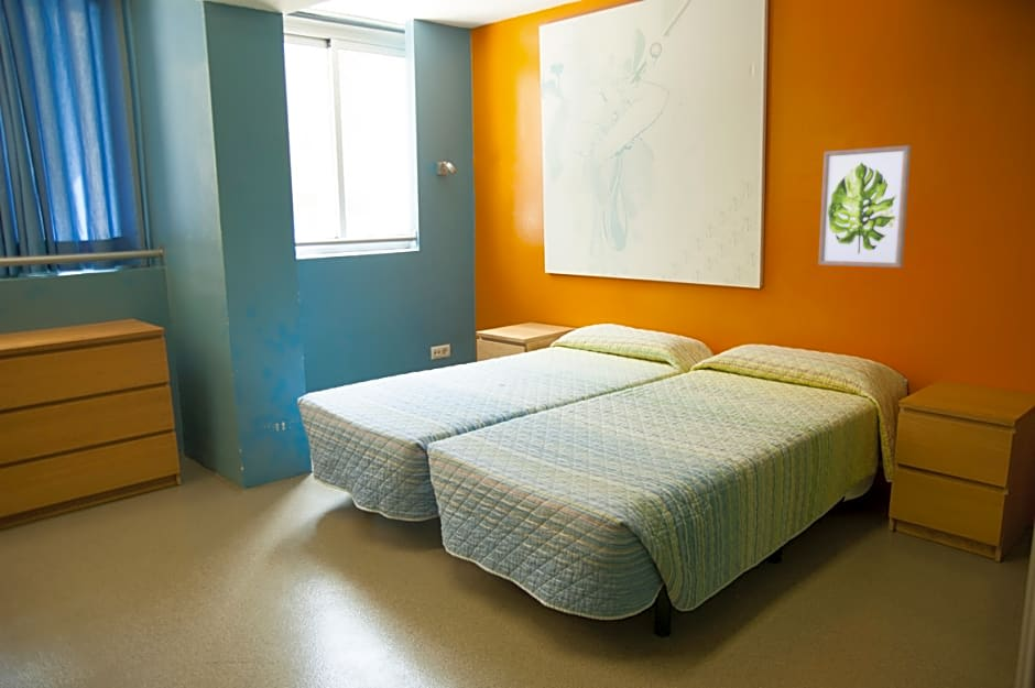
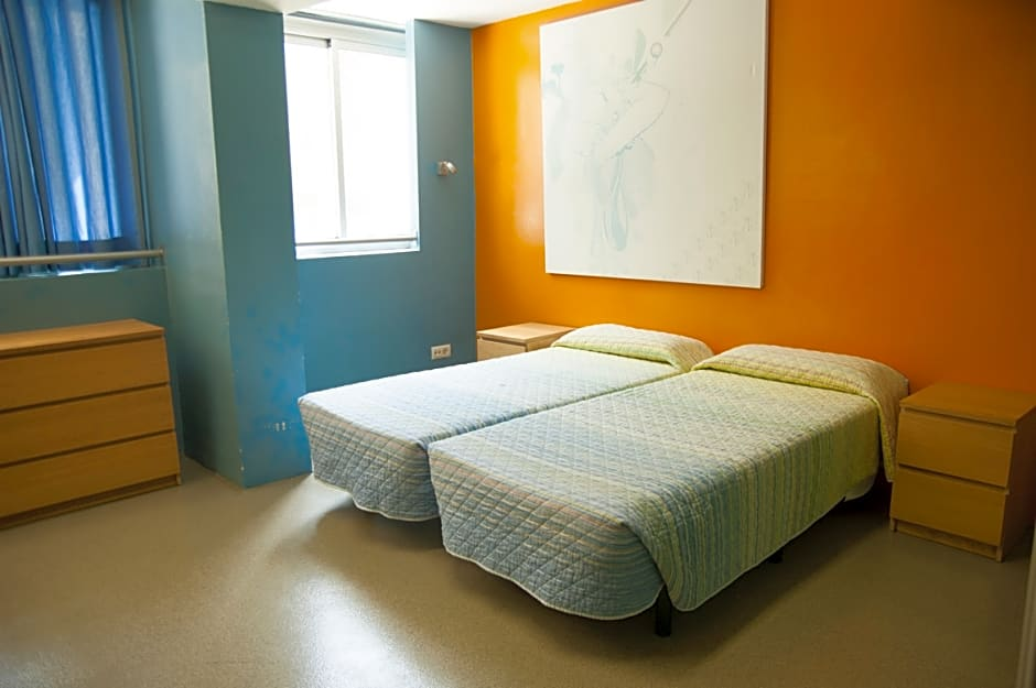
- wall art (862, 208)
